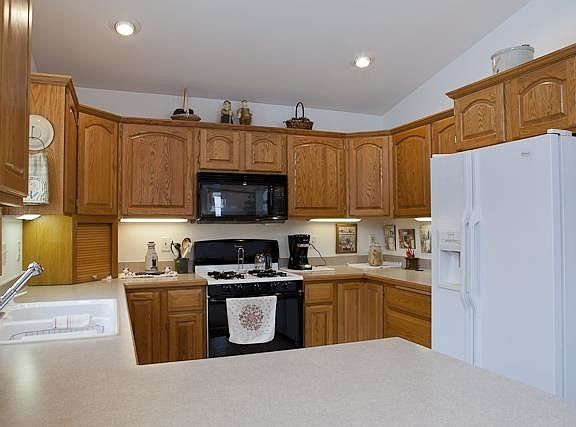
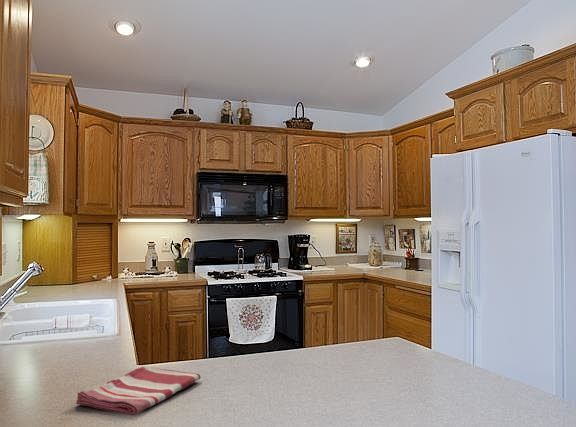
+ dish towel (142, 386)
